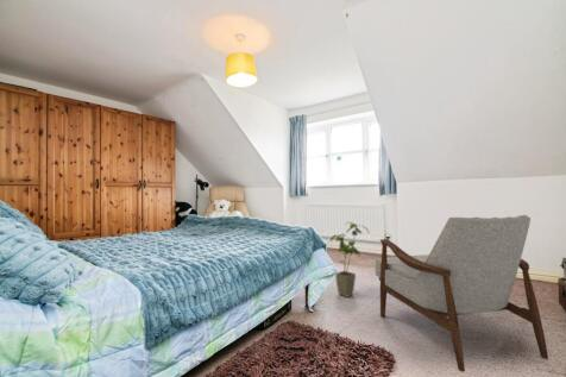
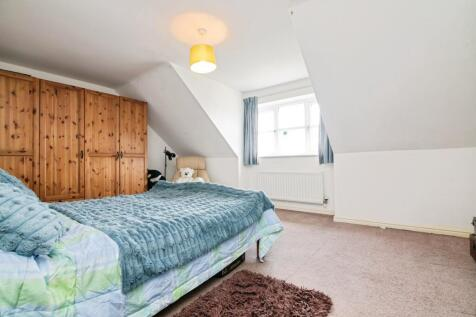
- house plant (350, 258)
- armchair (449, 271)
